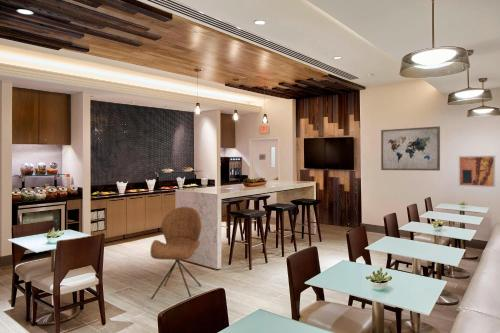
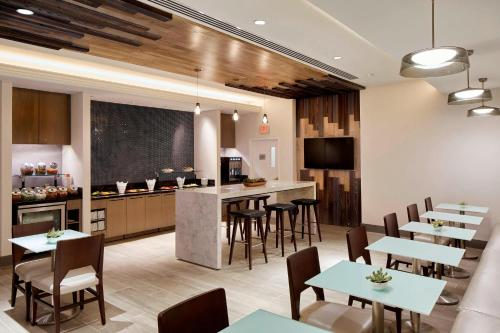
- wall art (409, 149)
- chair (178, 250)
- wall art (476, 171)
